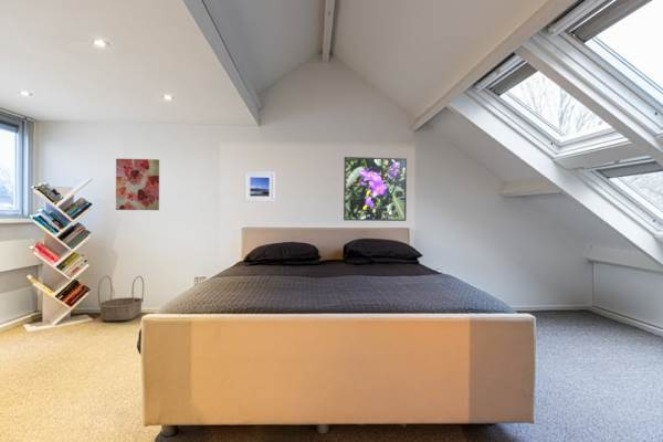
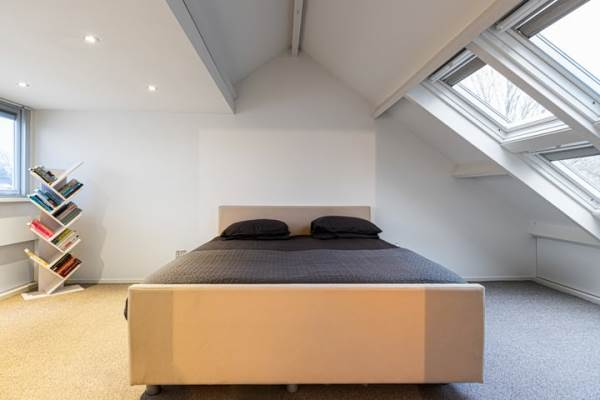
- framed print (375, 189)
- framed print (260, 187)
- wall art (137, 185)
- basket (122, 298)
